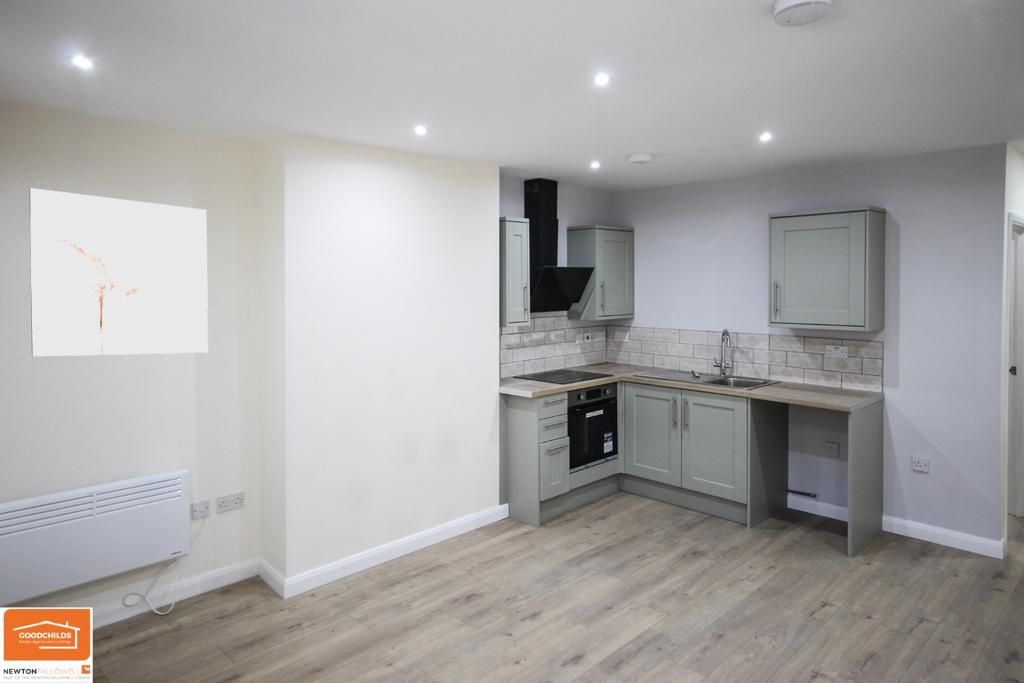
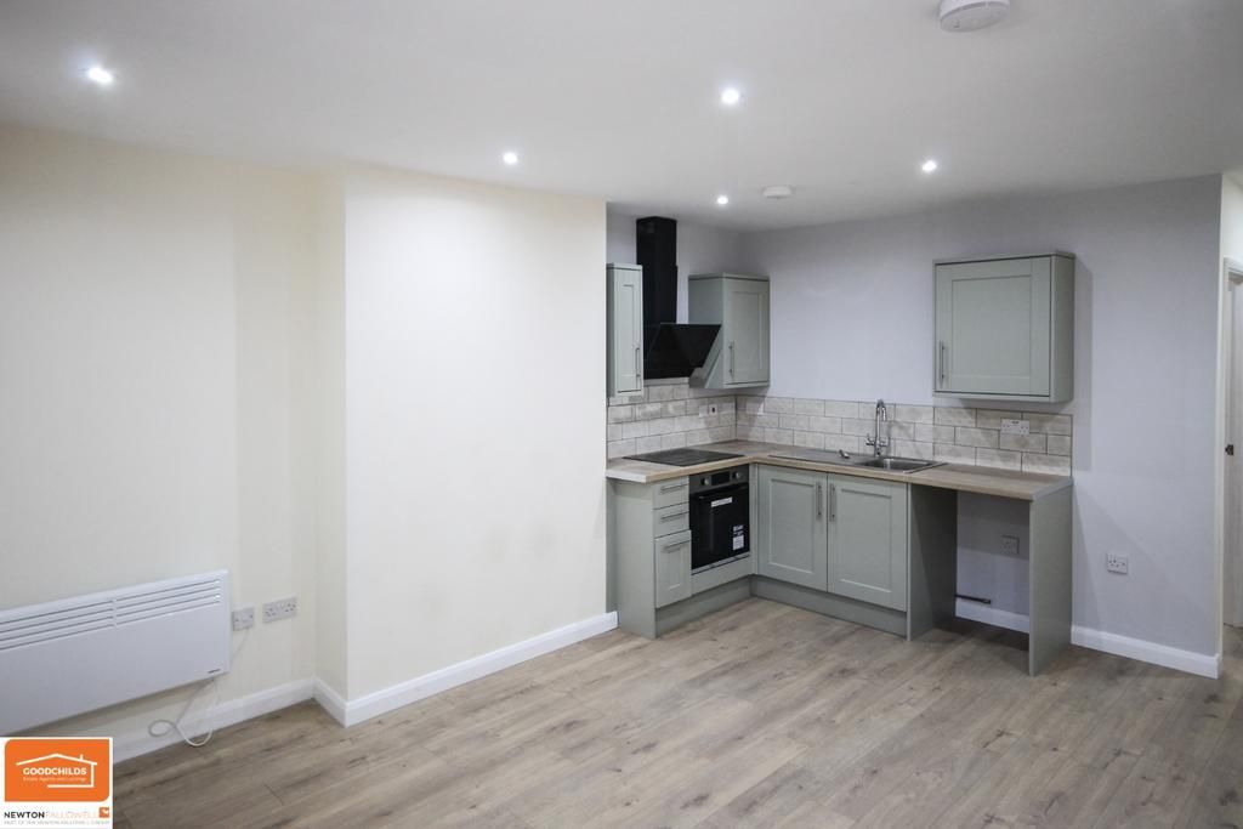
- wall art (126, 277)
